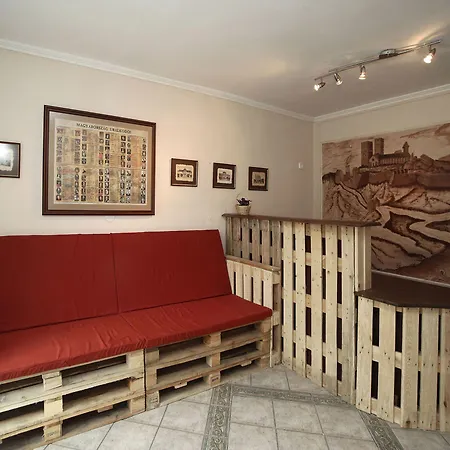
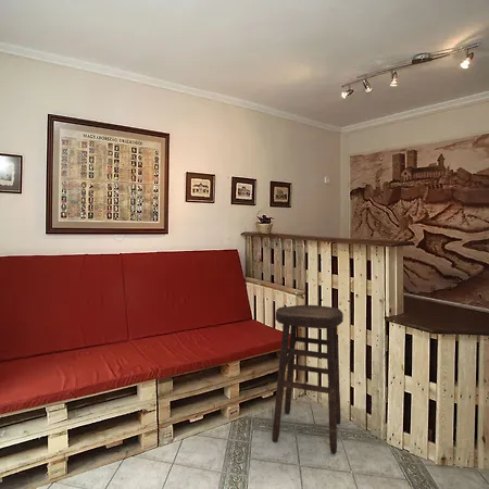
+ stool (309, 371)
